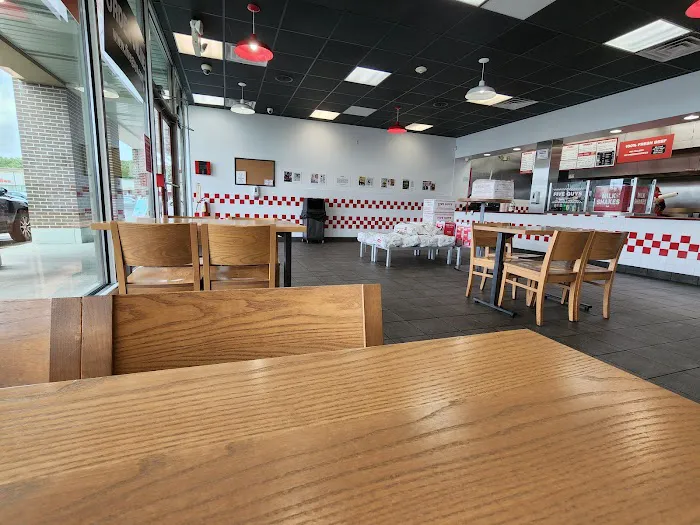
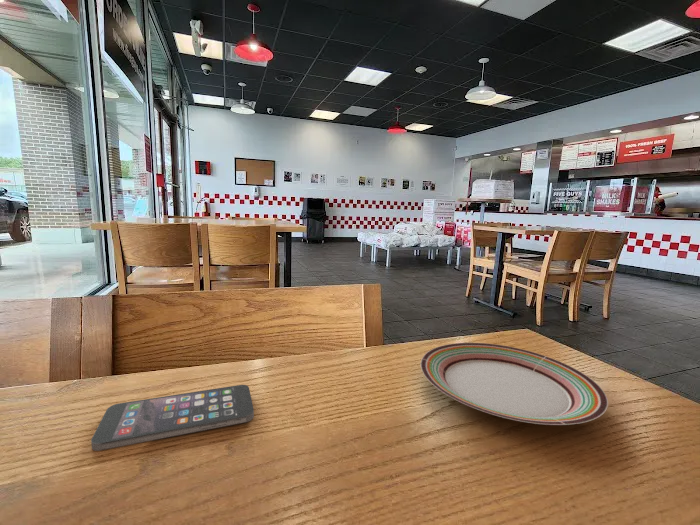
+ smartphone (181, 412)
+ plate (504, 380)
